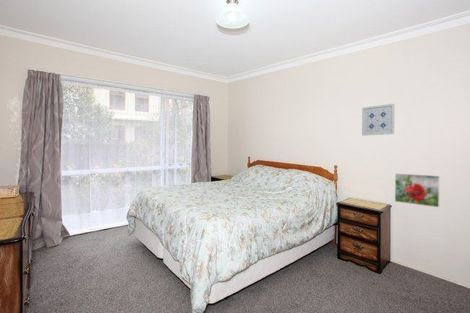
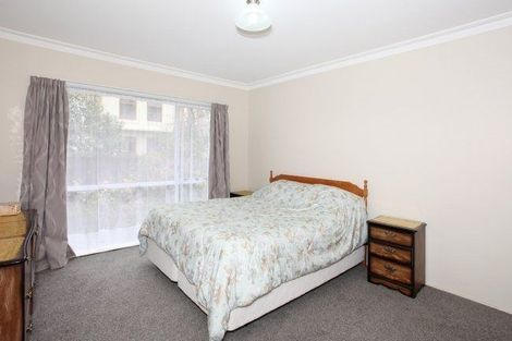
- wall art (377, 120)
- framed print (416, 189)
